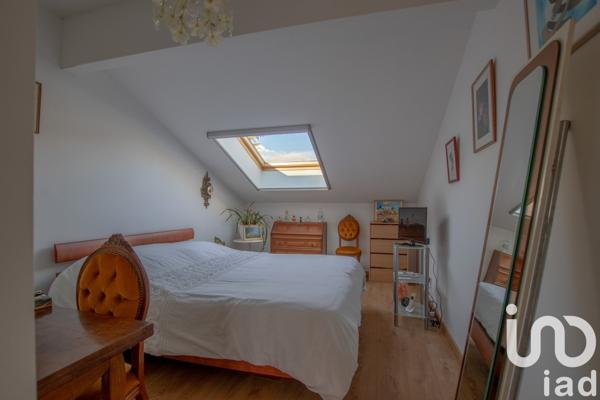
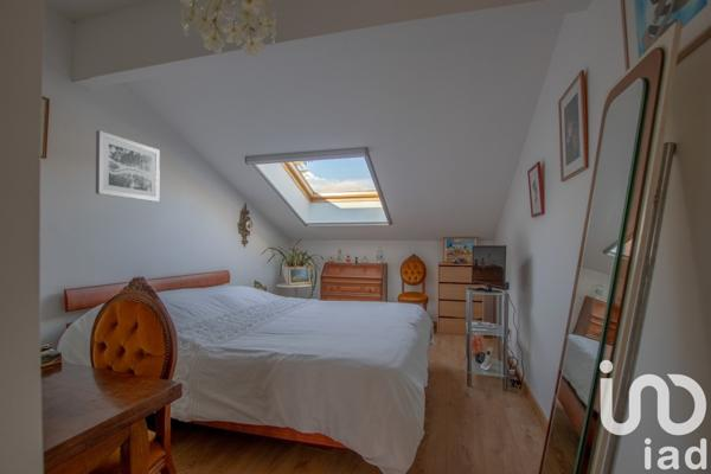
+ wall art (130, 169)
